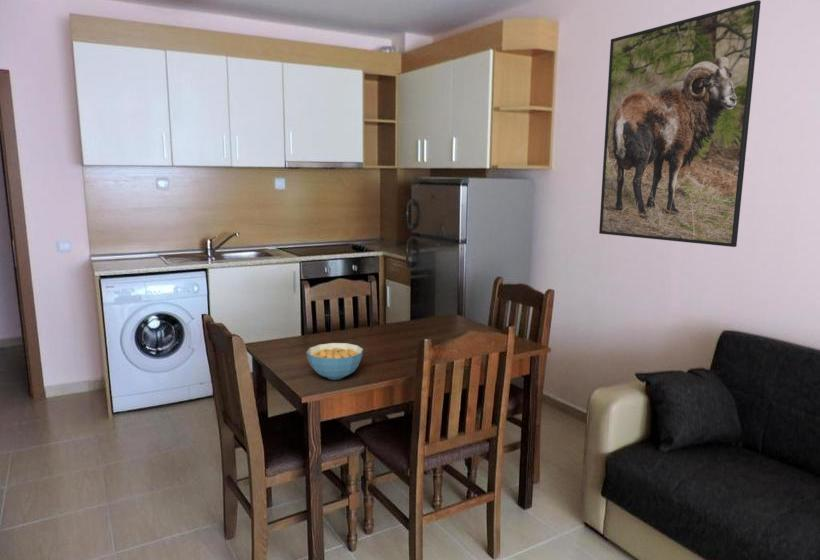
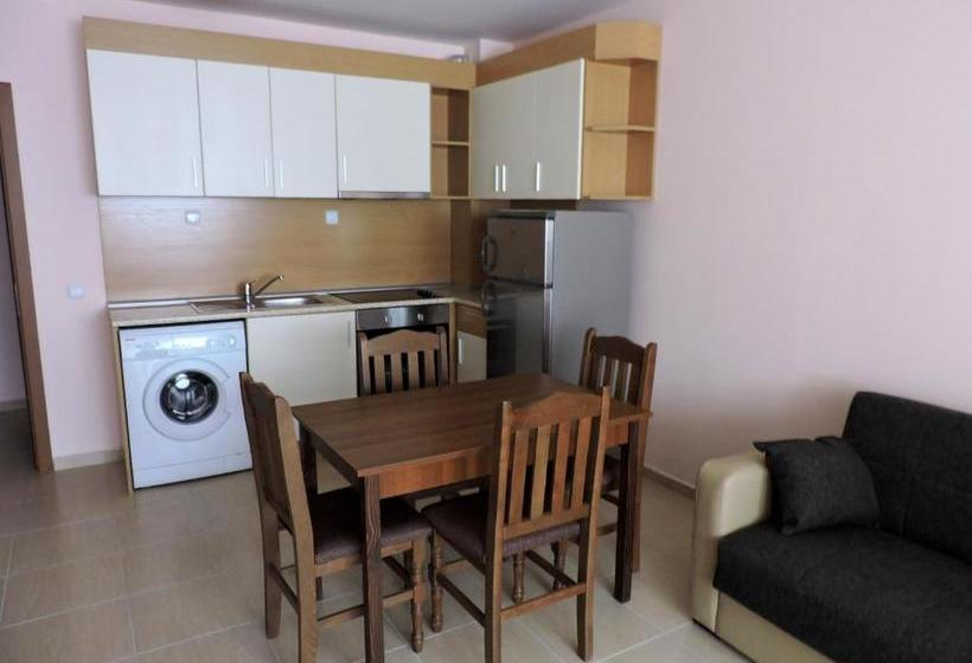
- cereal bowl (335, 363)
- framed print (668, 134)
